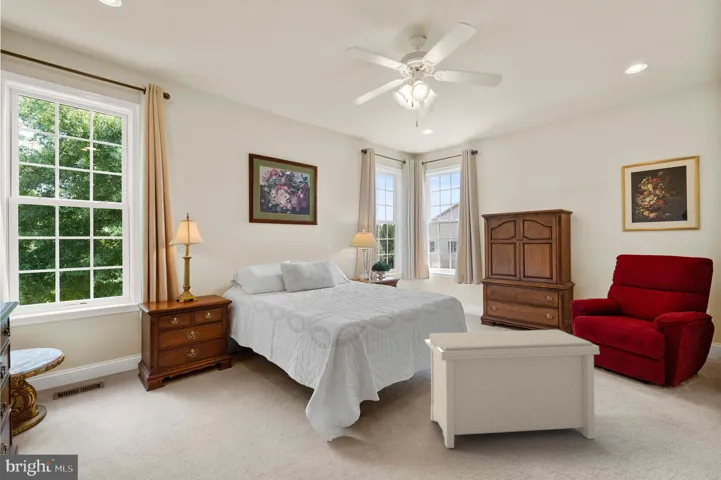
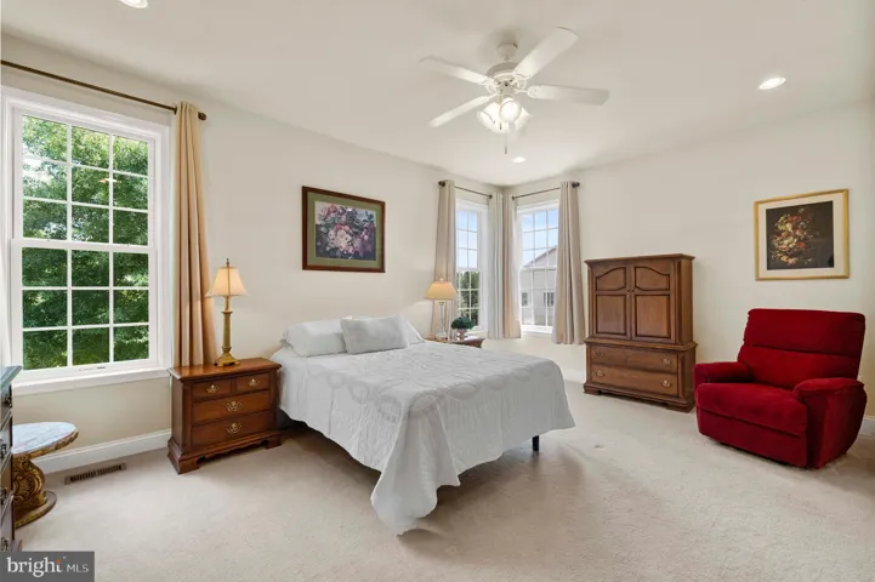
- bench (507, 382)
